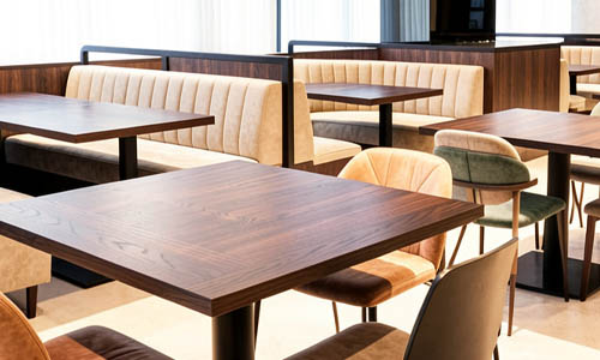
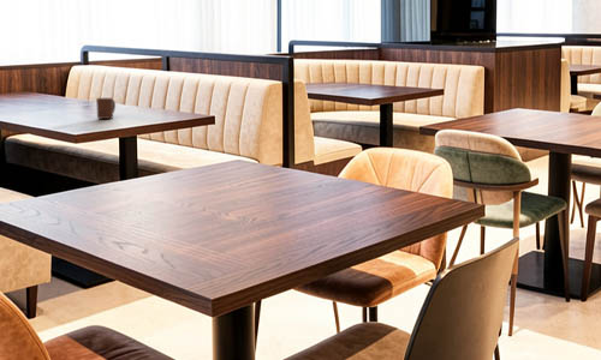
+ cup (106, 108)
